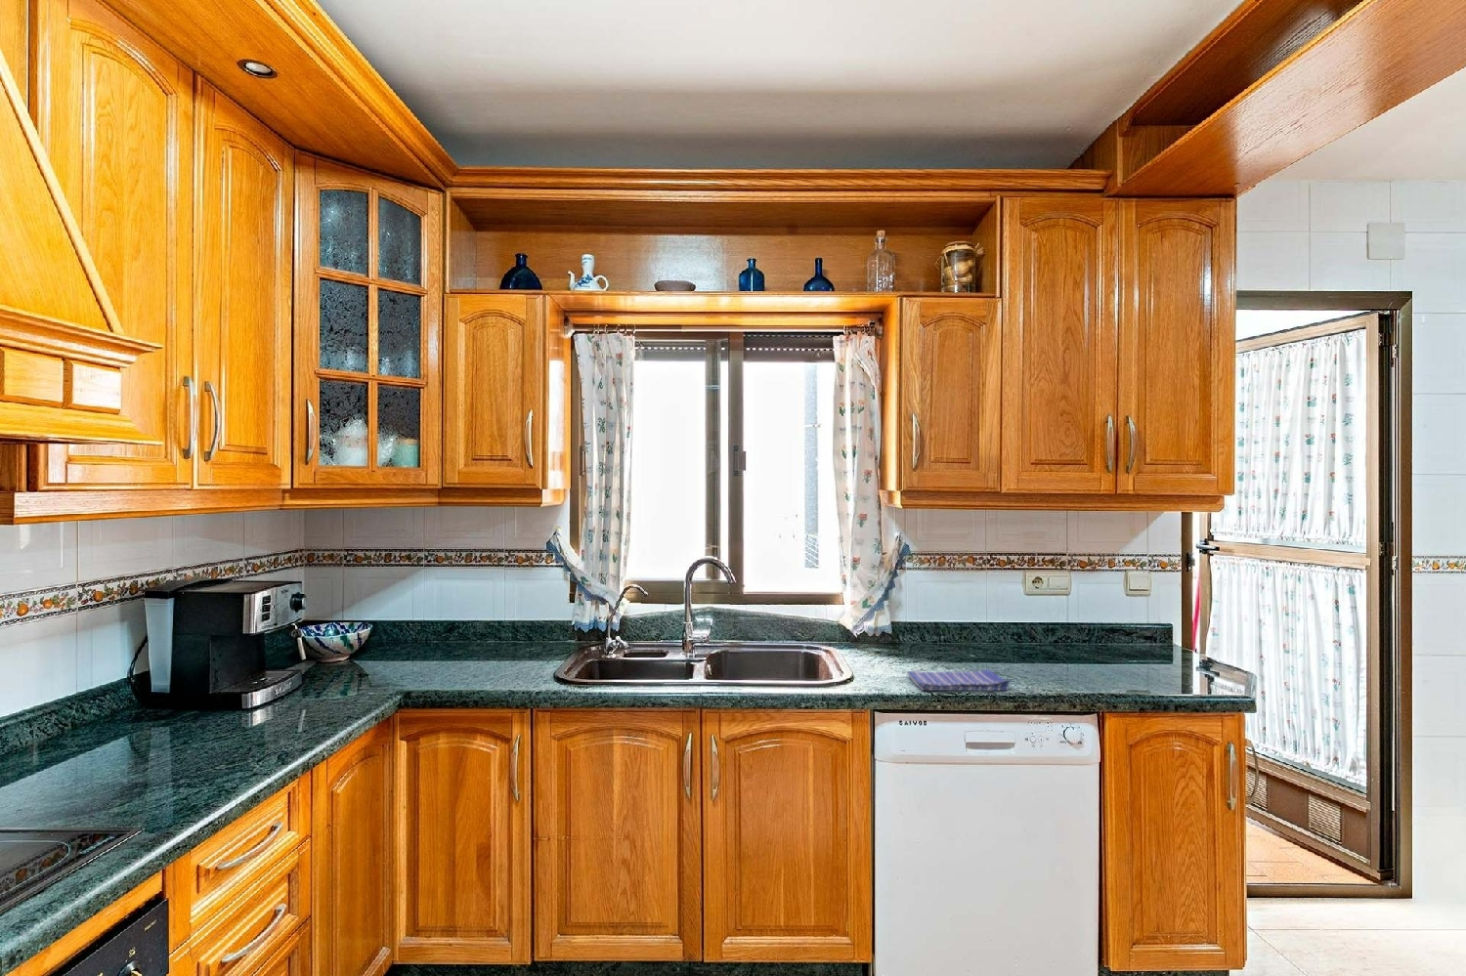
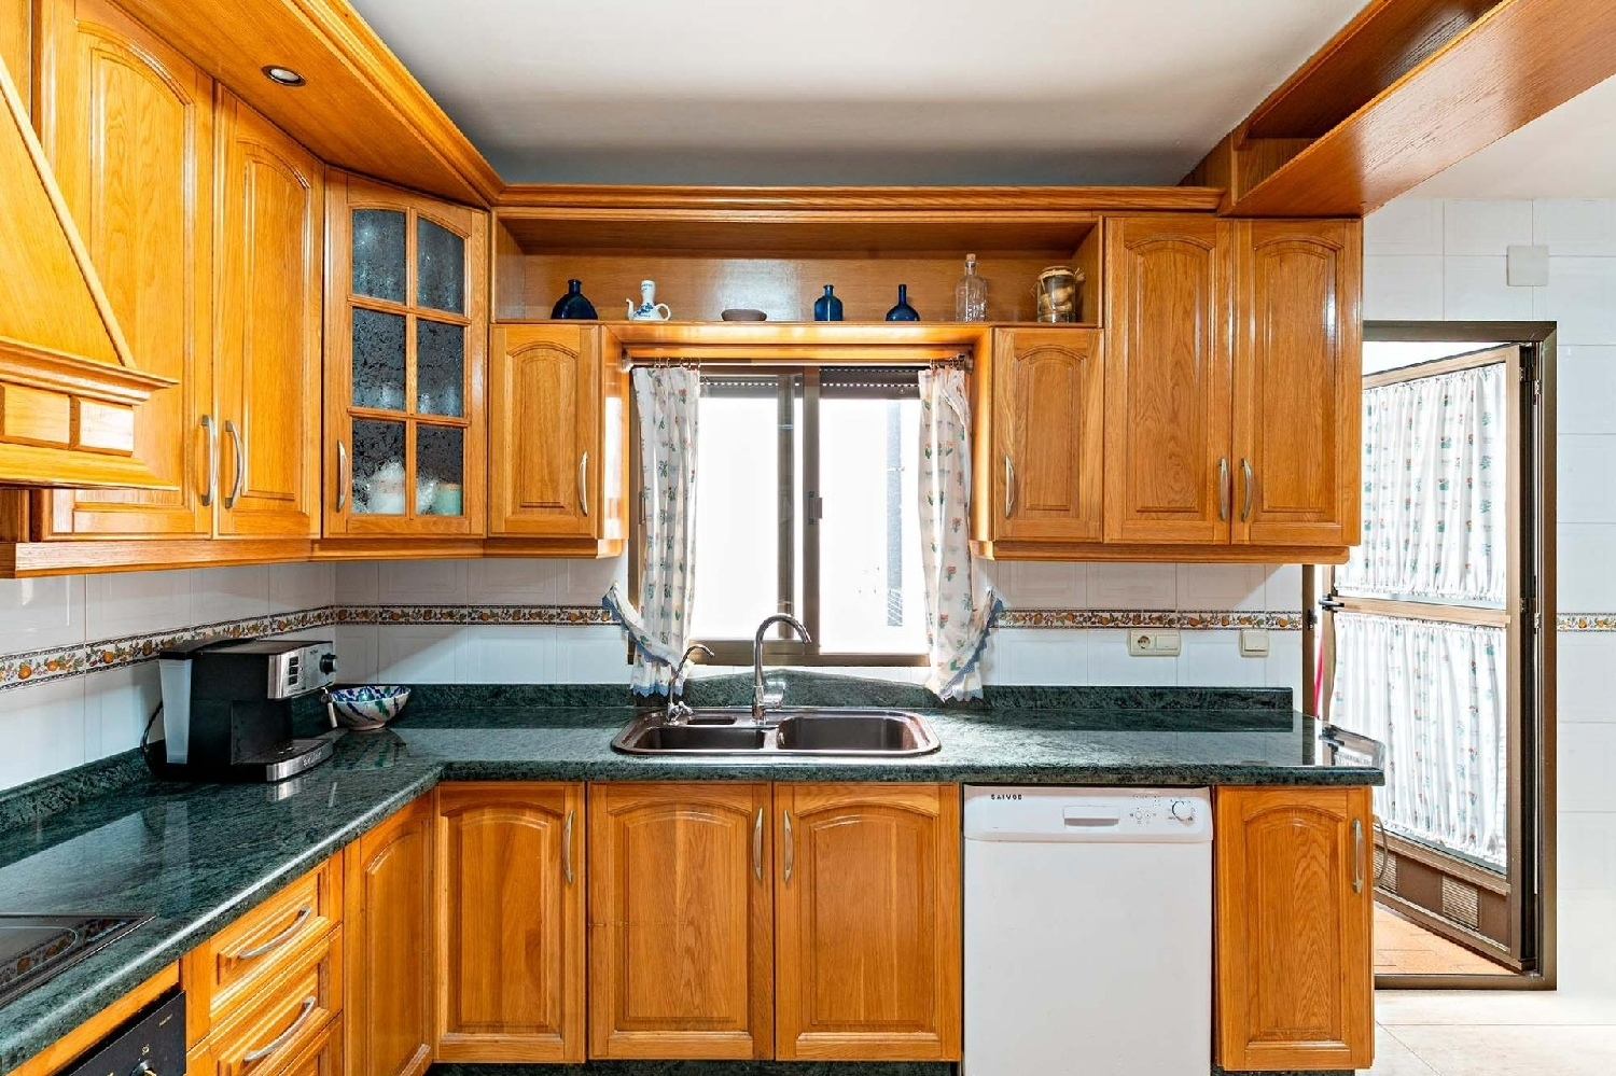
- dish towel (956, 678)
